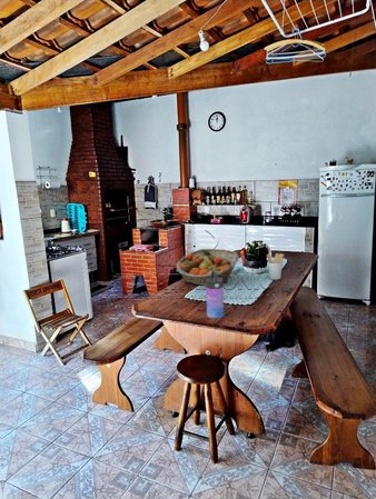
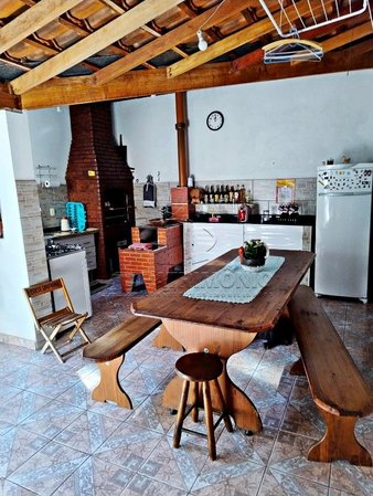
- water bottle (214, 293)
- fruit basket (207, 266)
- utensil holder (276, 266)
